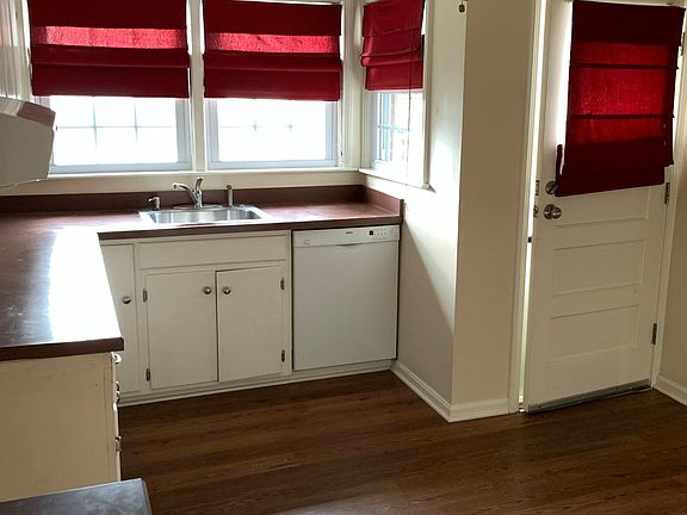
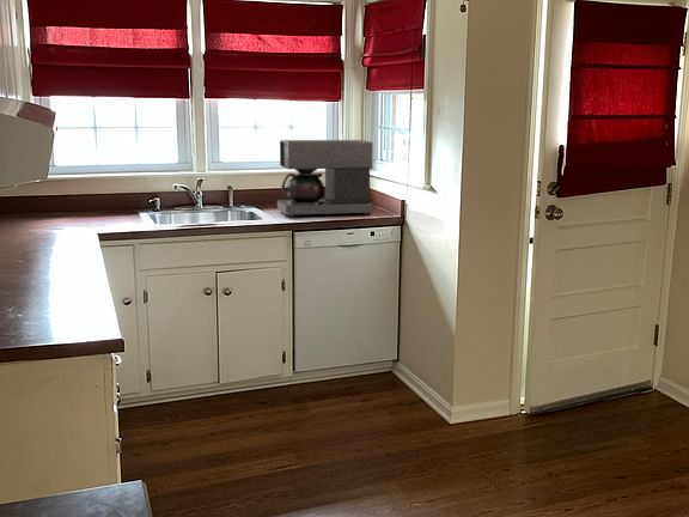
+ coffee maker (325, 177)
